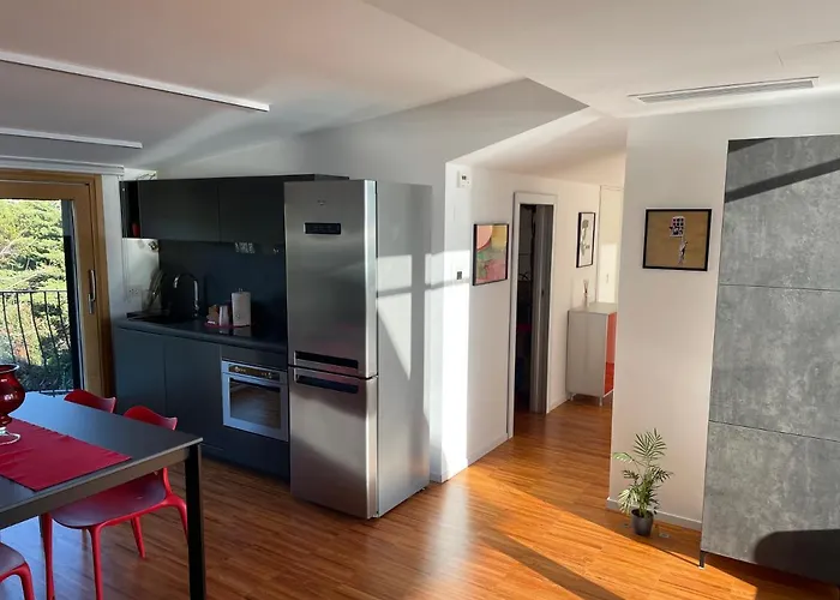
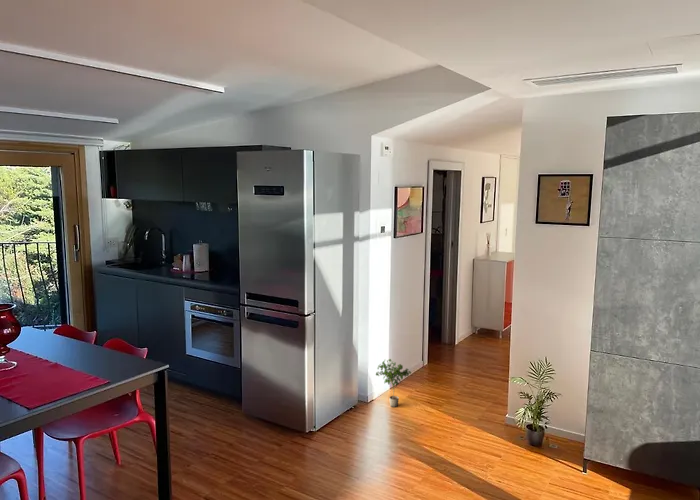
+ potted plant (392, 384)
